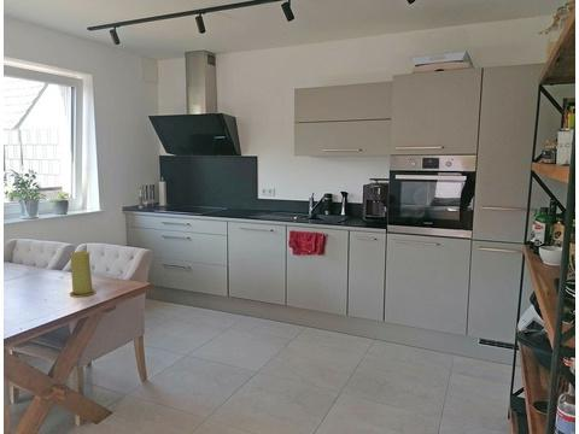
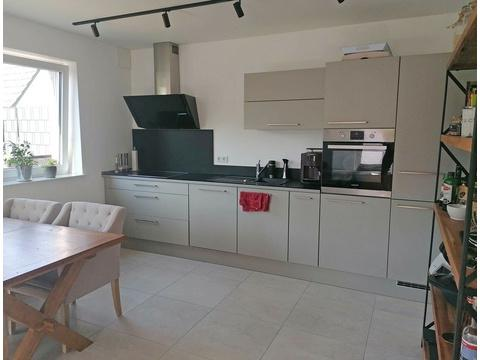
- candle (81, 272)
